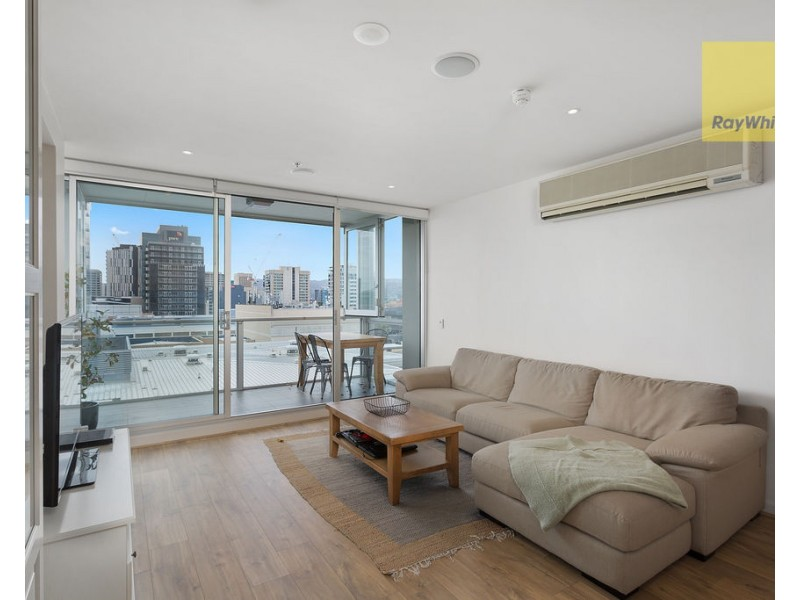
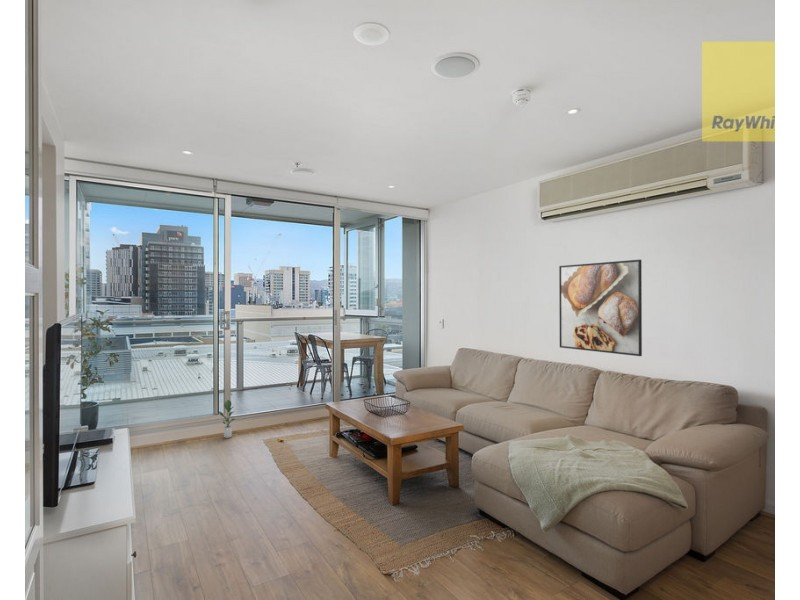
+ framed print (597, 307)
+ potted plant (226, 419)
